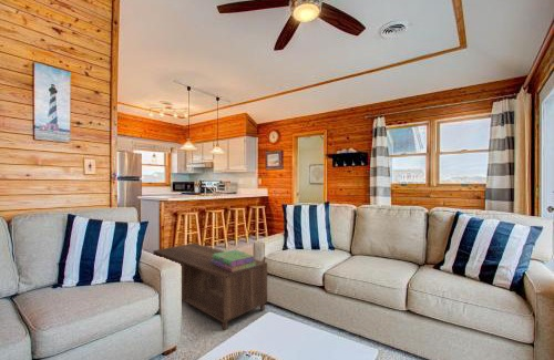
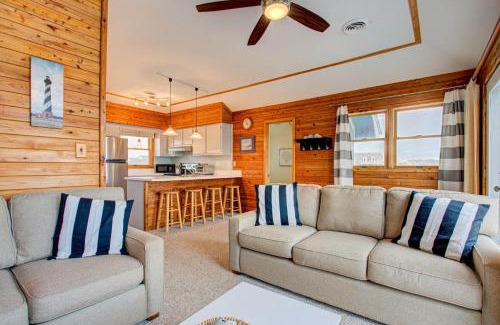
- coffee table (205, 277)
- stack of books (233, 259)
